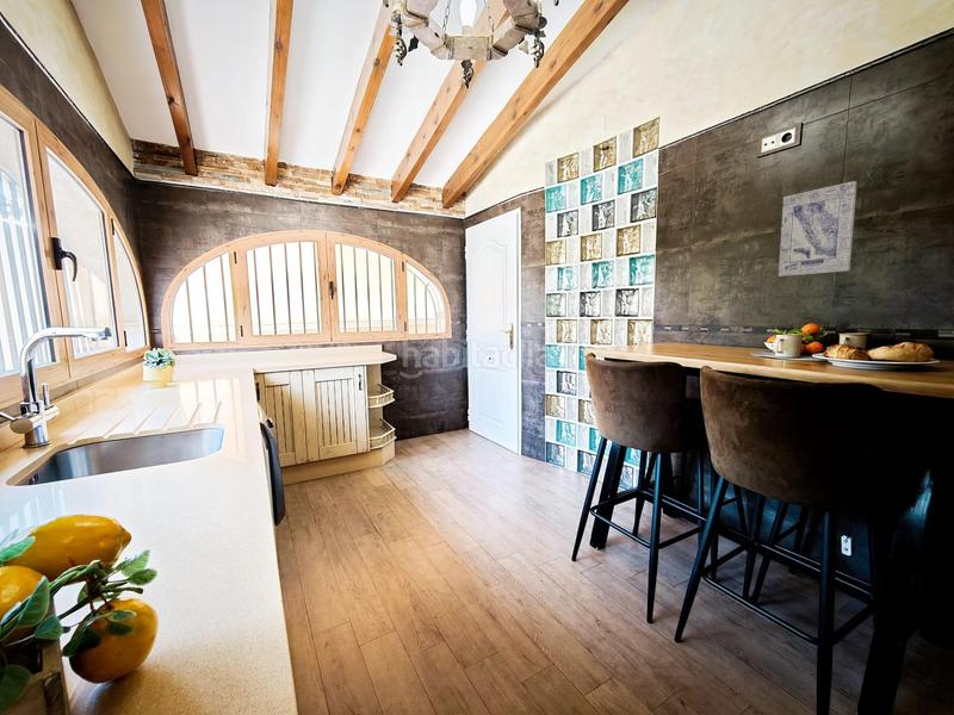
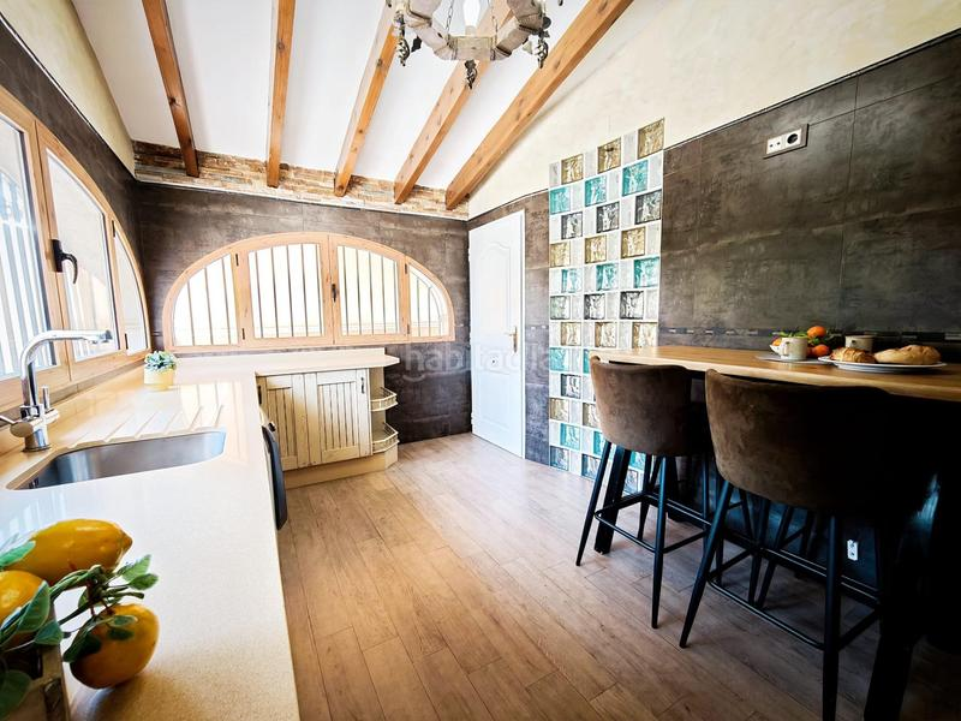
- wall art (814, 231)
